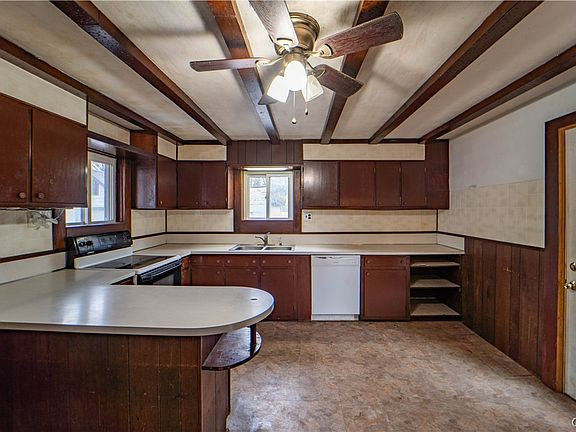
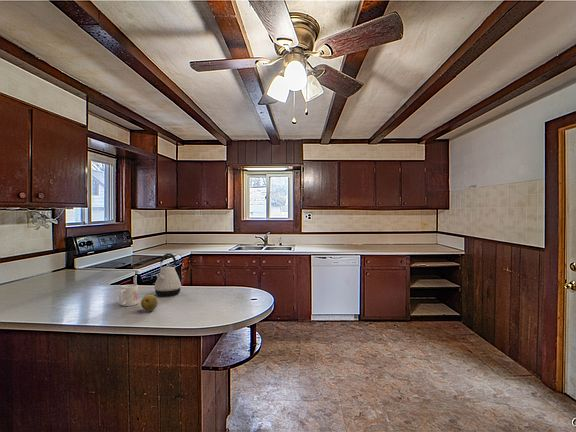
+ mug (127, 295)
+ kettle (167, 273)
+ fruit (149, 302)
